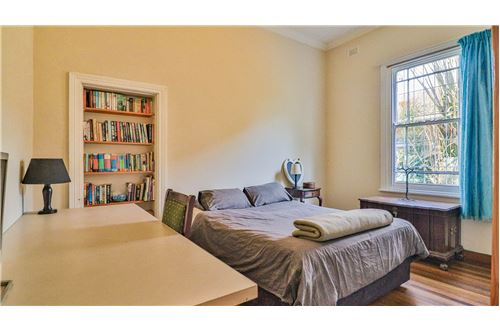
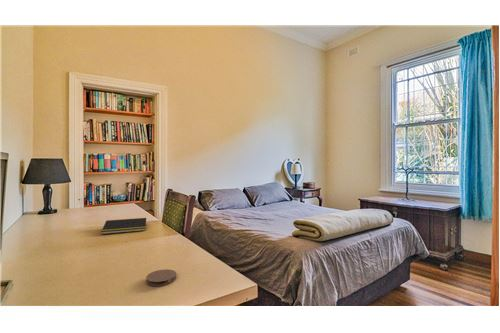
+ notepad (125, 225)
+ coaster (161, 277)
